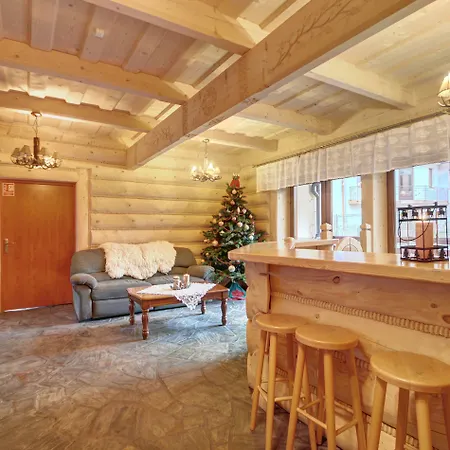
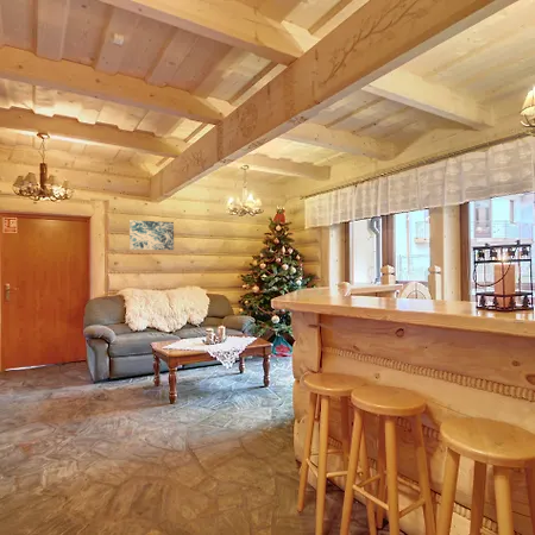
+ wall art (152, 235)
